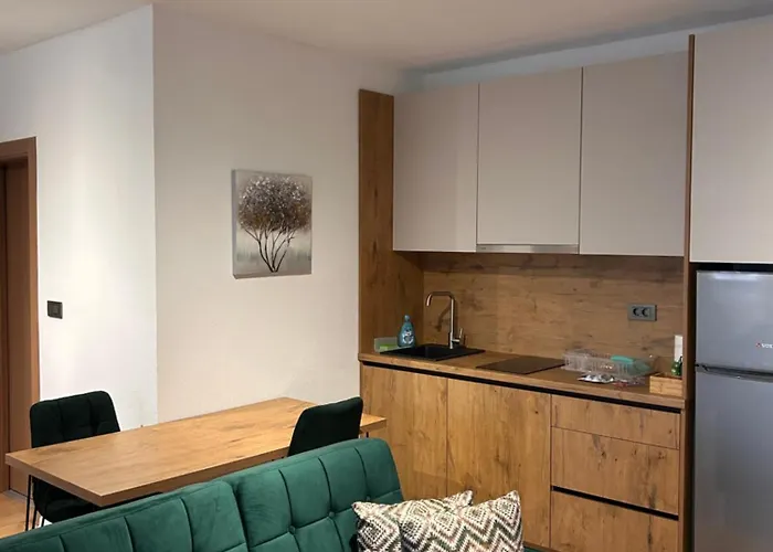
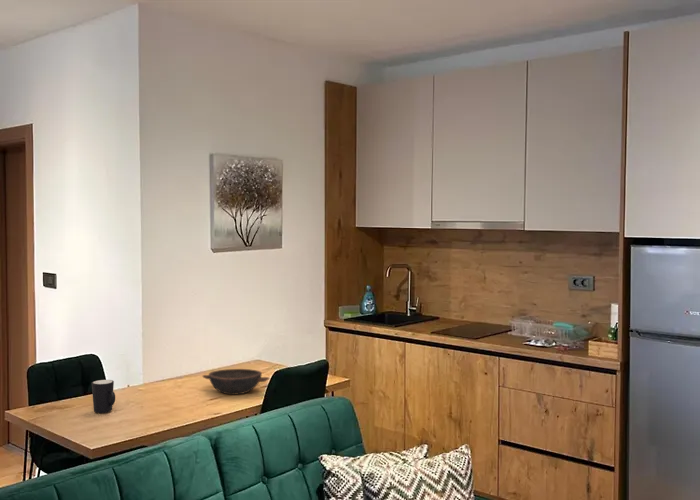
+ bowl (235, 382)
+ mug (105, 397)
